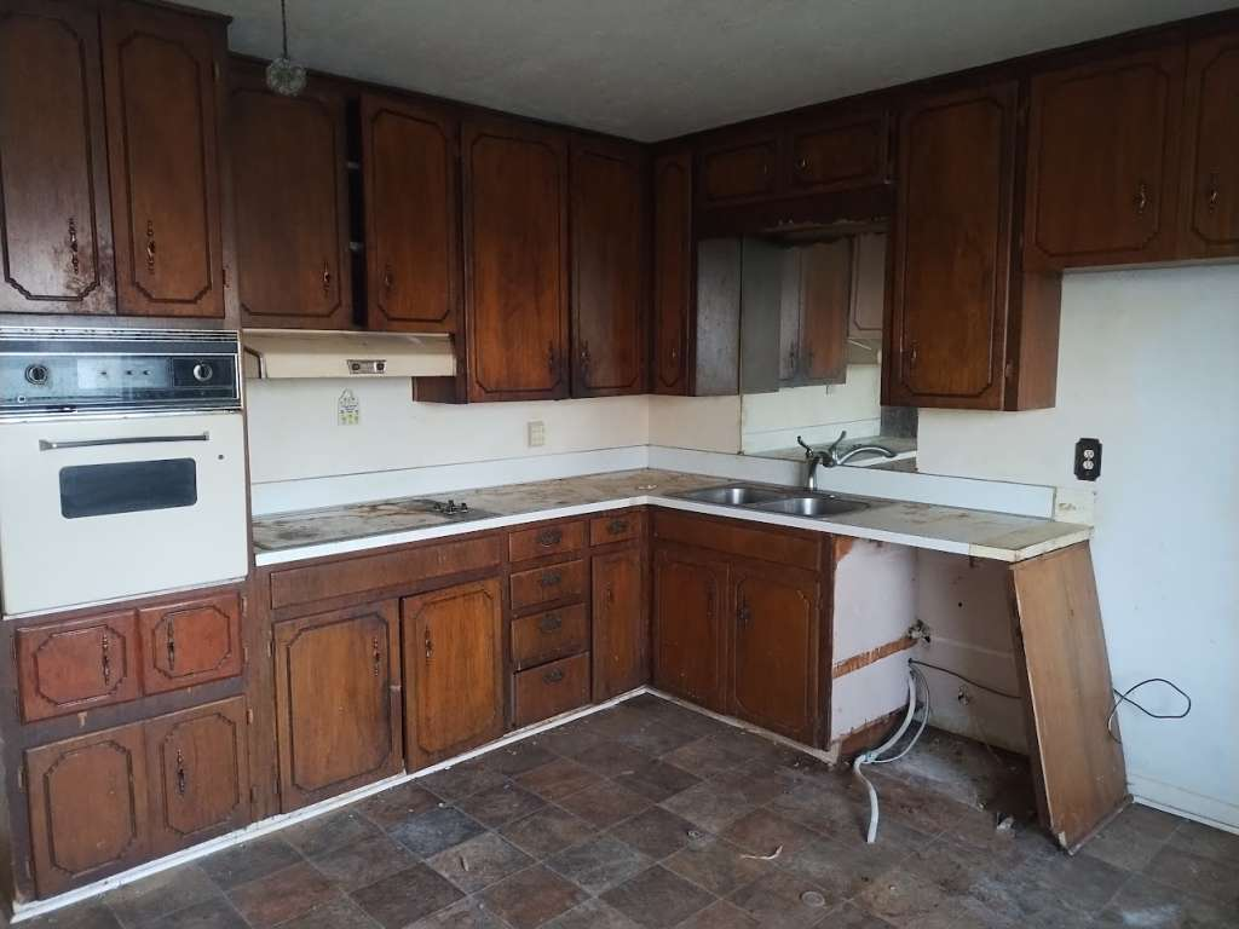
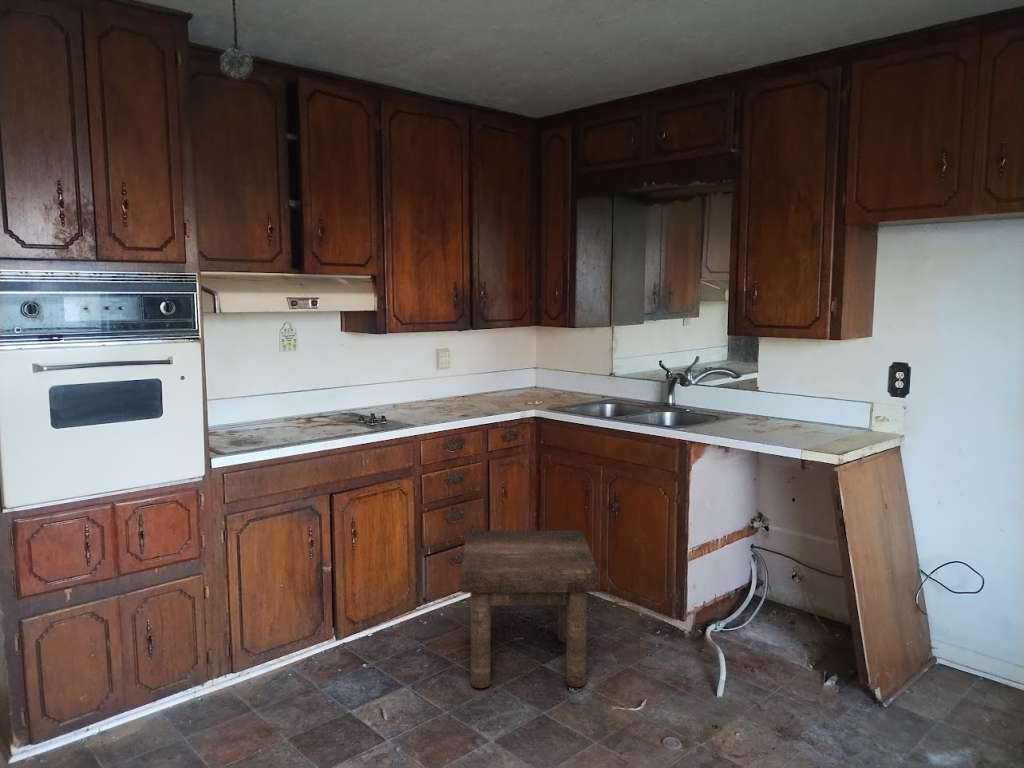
+ stool (526, 604)
